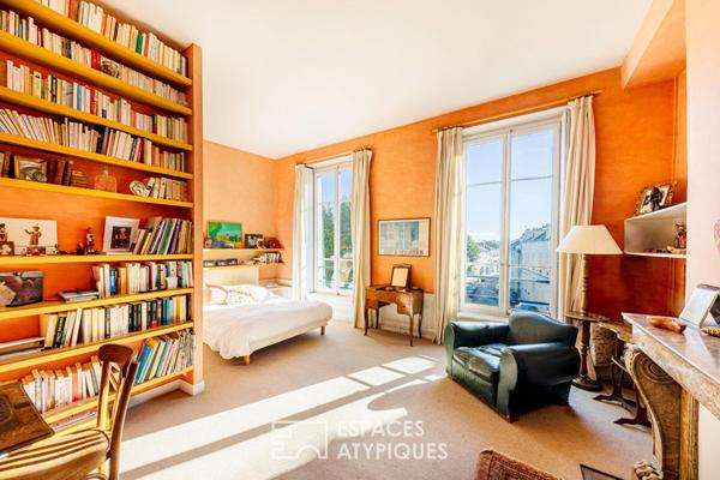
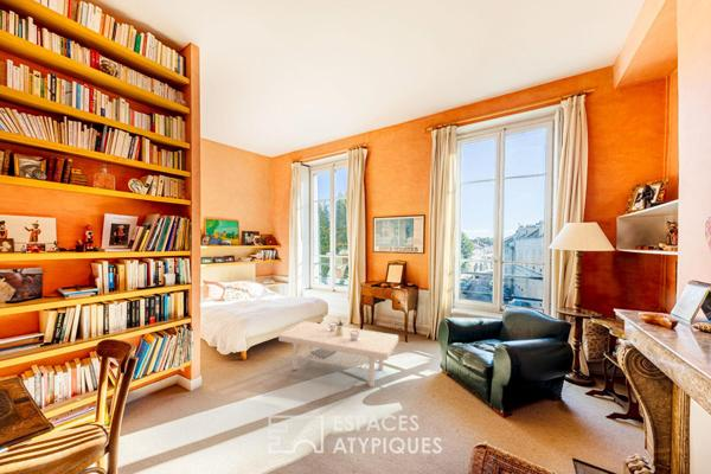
+ coffee table (338, 341)
